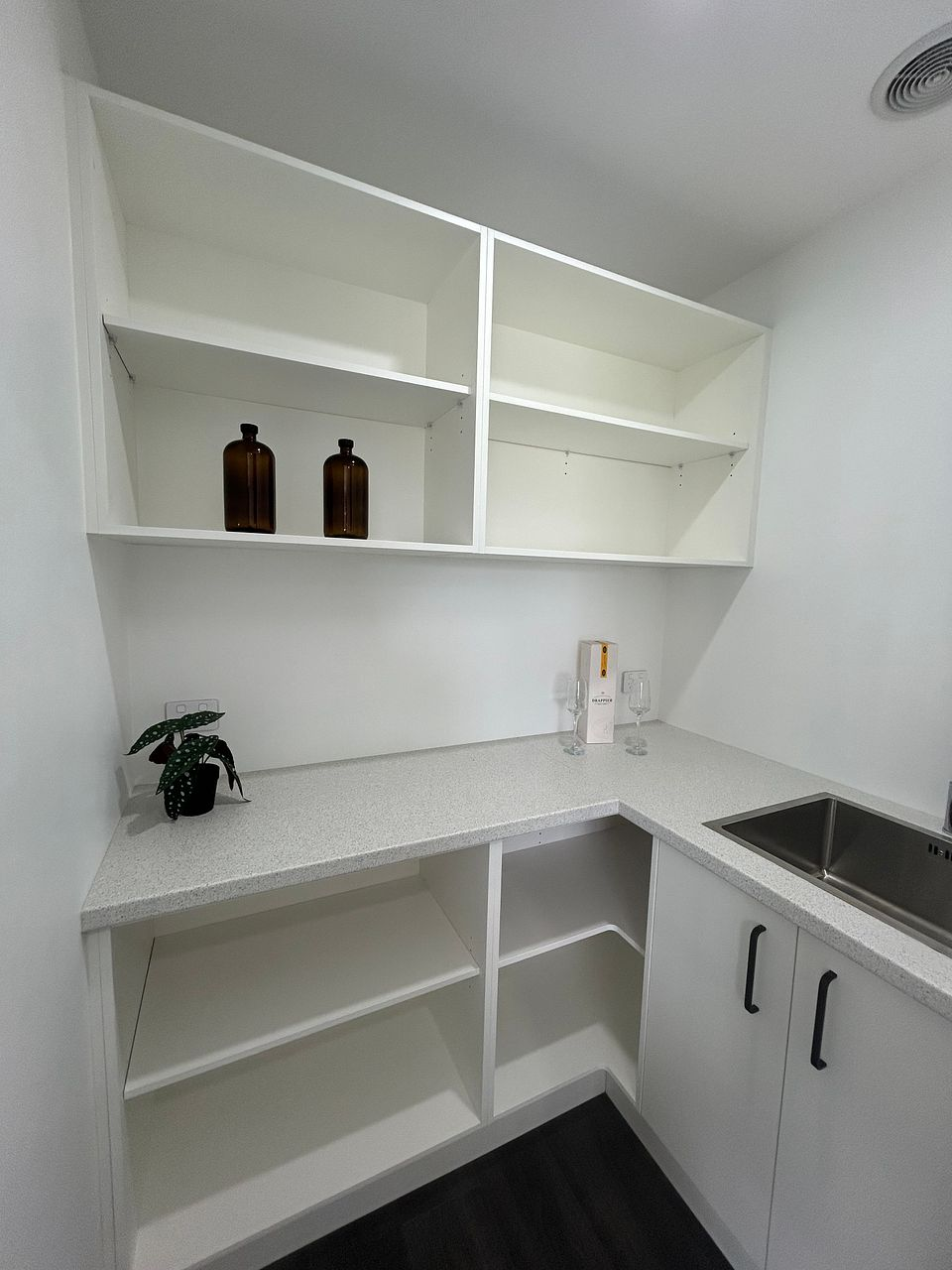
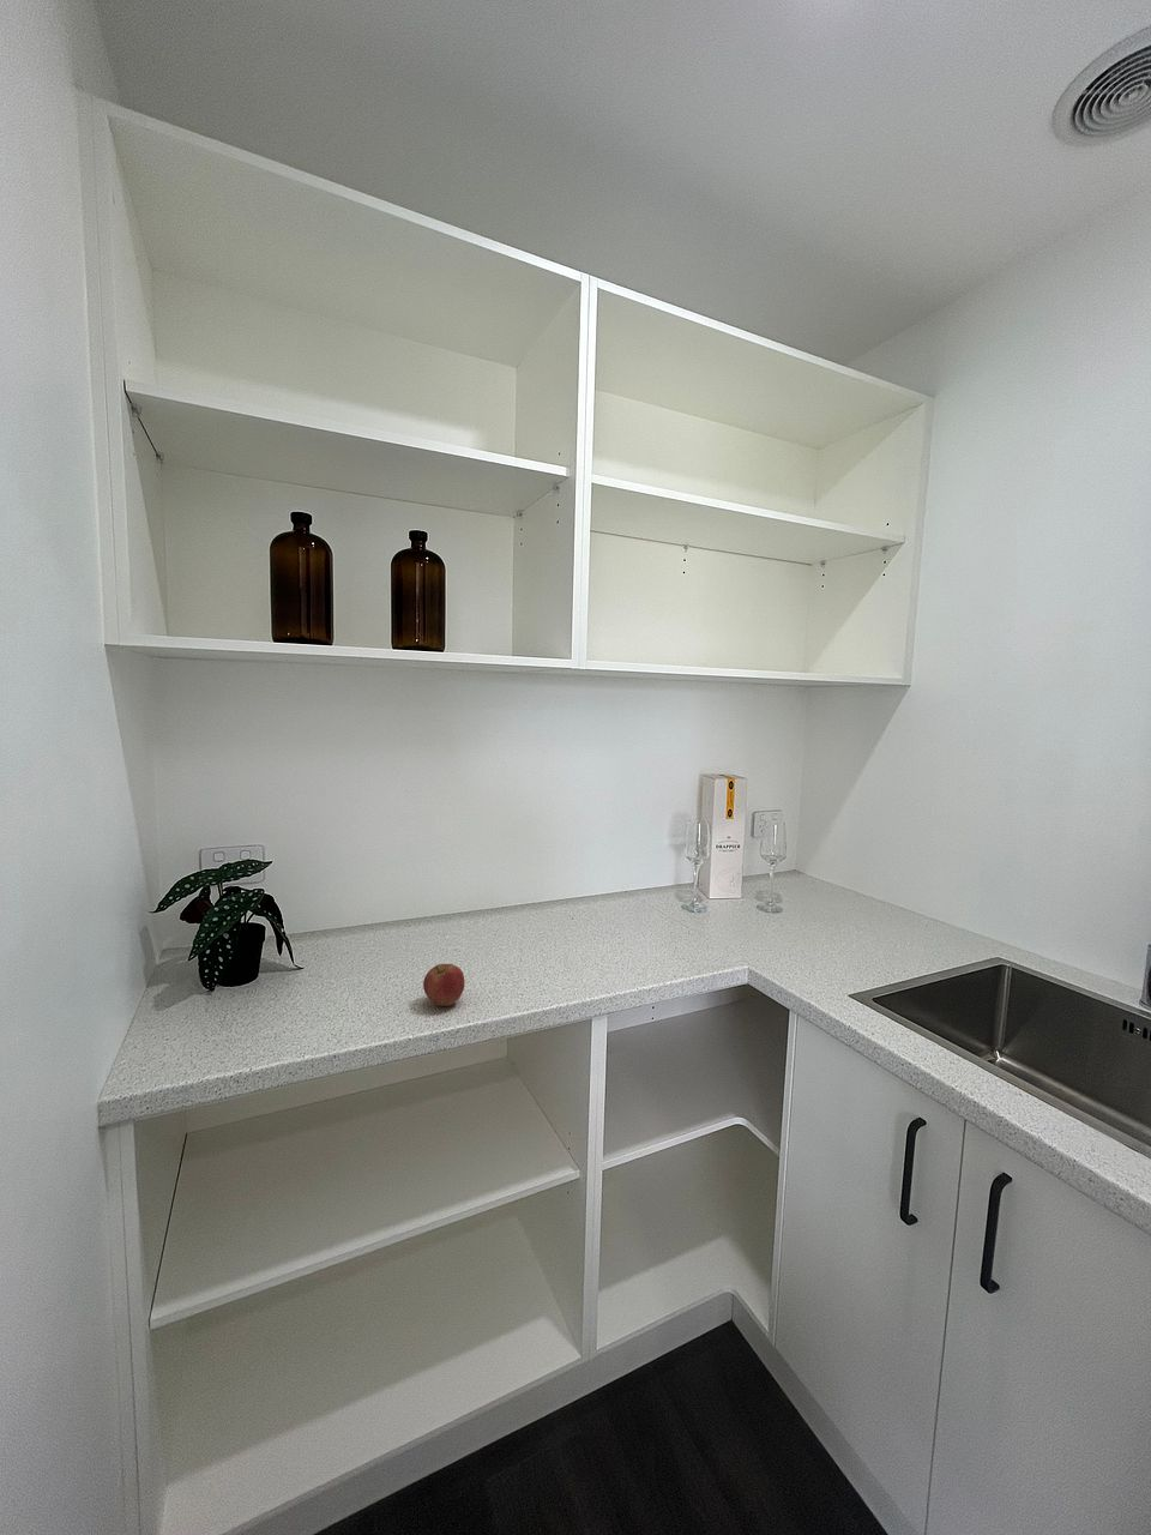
+ apple (444, 983)
